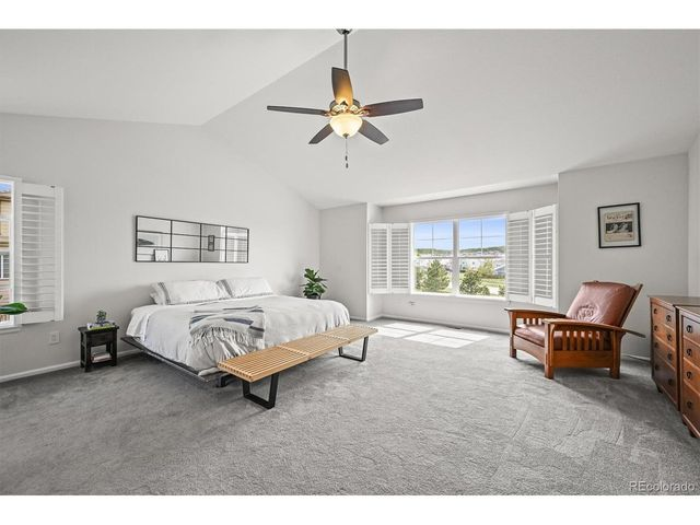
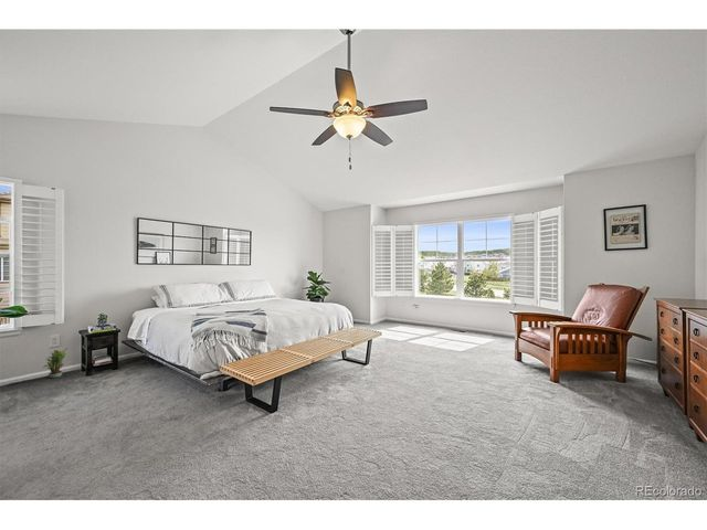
+ potted plant (54, 362)
